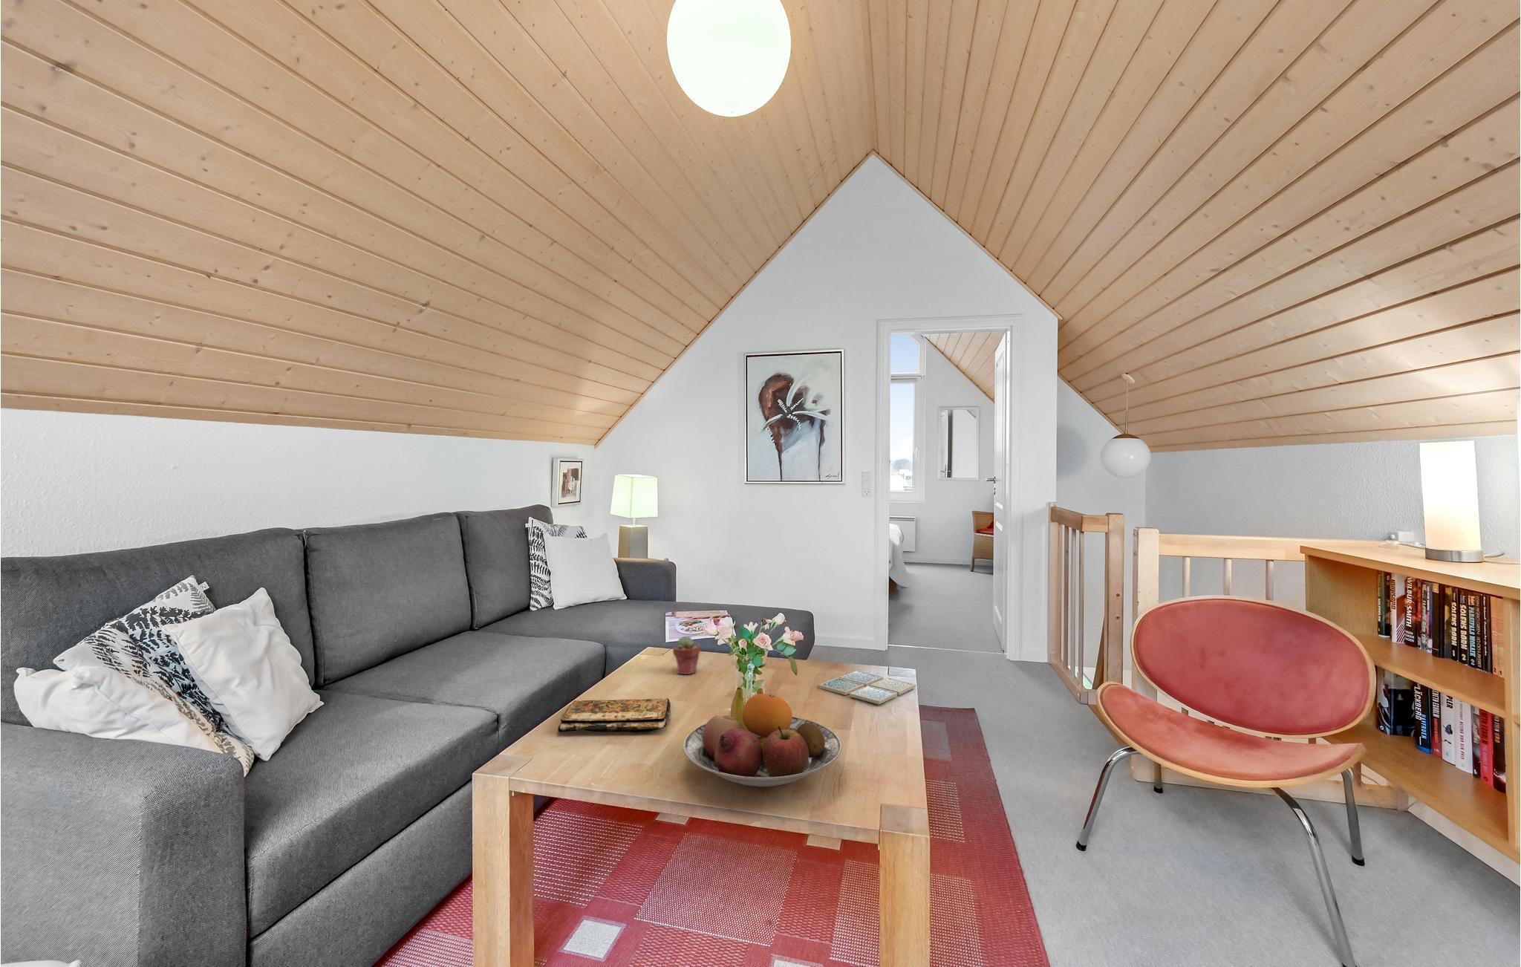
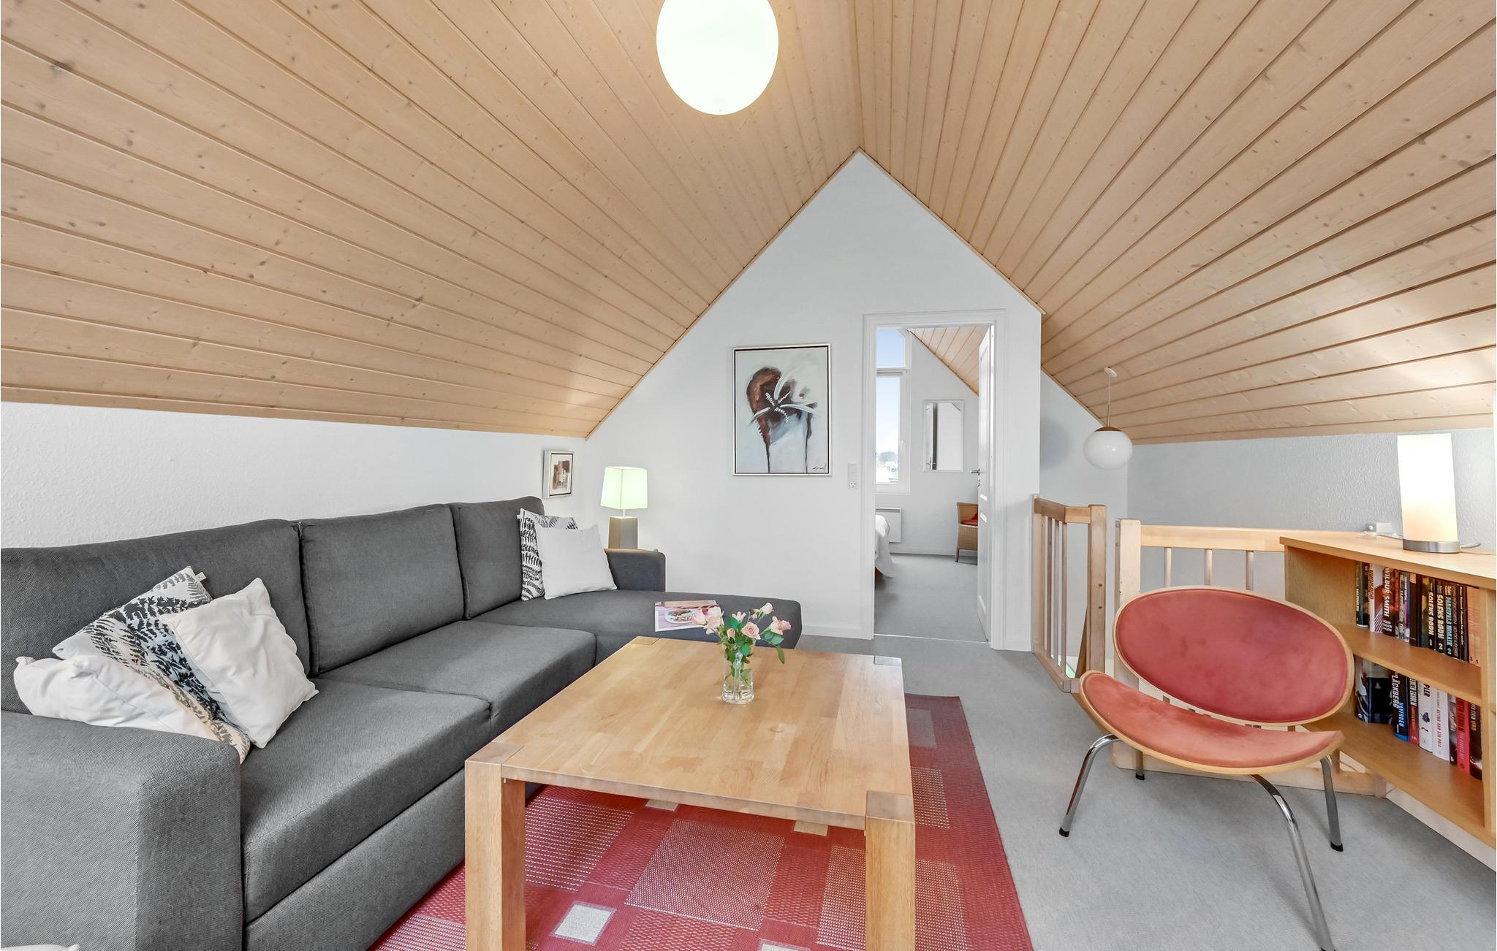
- fruit bowl (762, 735)
- potted succulent (686, 653)
- drink coaster (867, 685)
- book (617, 712)
